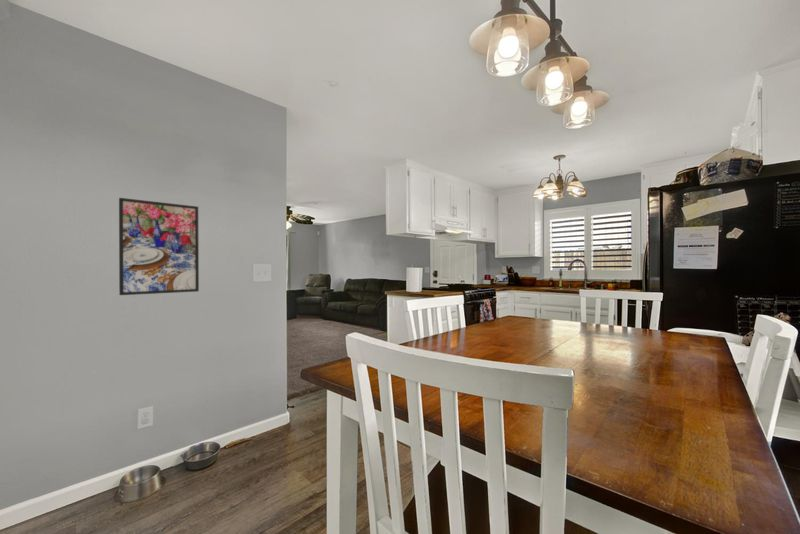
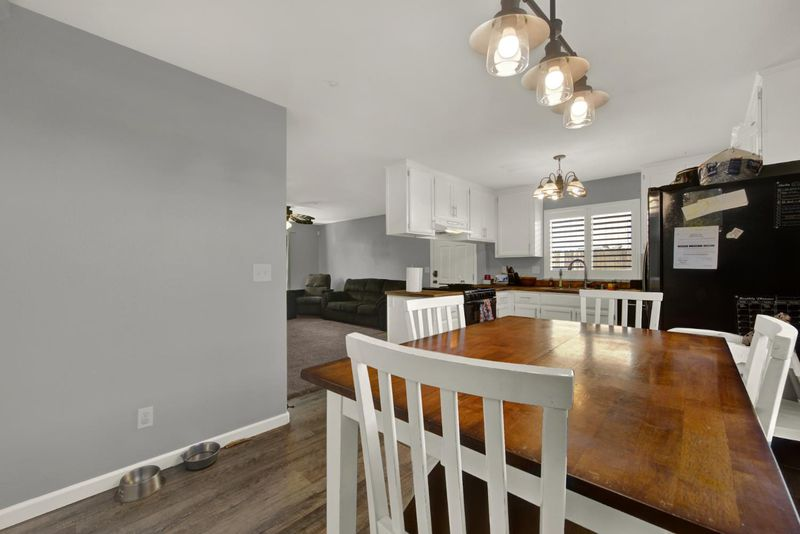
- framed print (161, 247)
